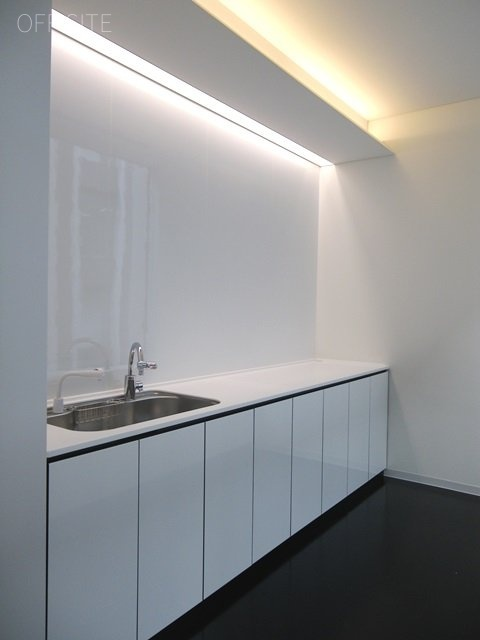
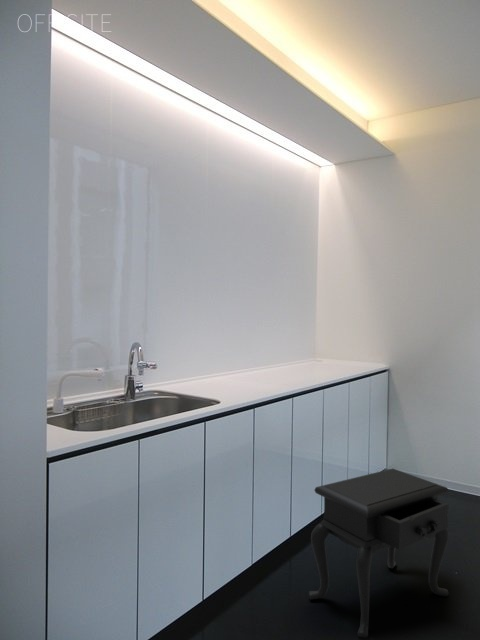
+ side table (388, 544)
